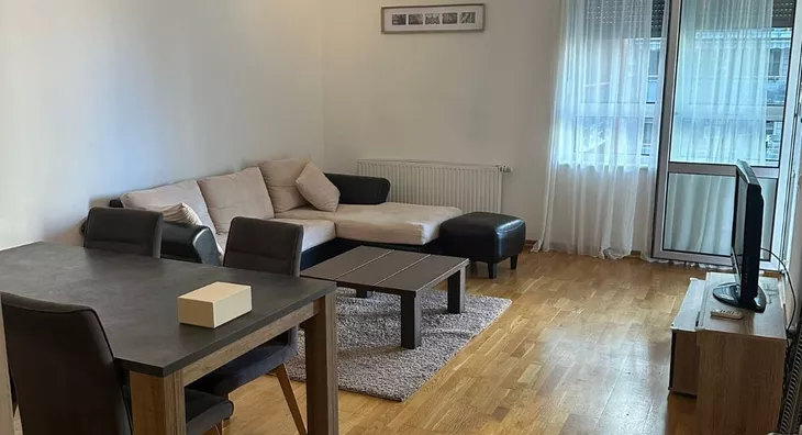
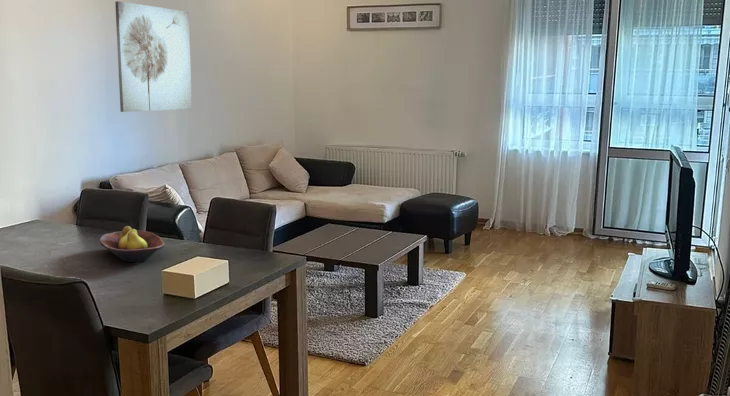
+ fruit bowl (131, 241)
+ wall art (156, 59)
